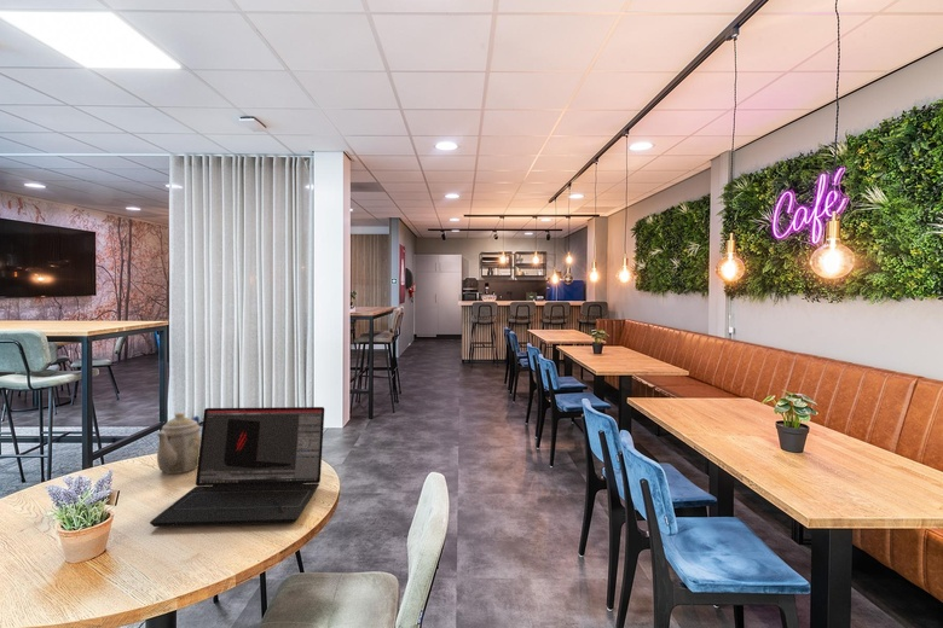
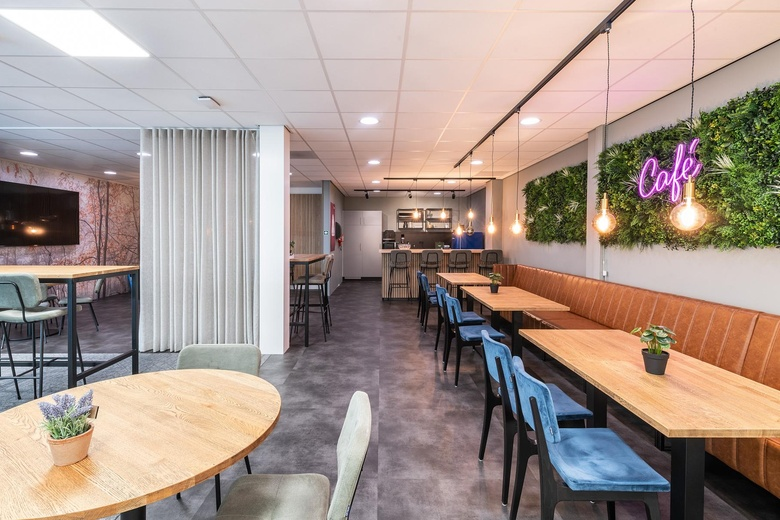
- teapot (180, 440)
- laptop (247, 460)
